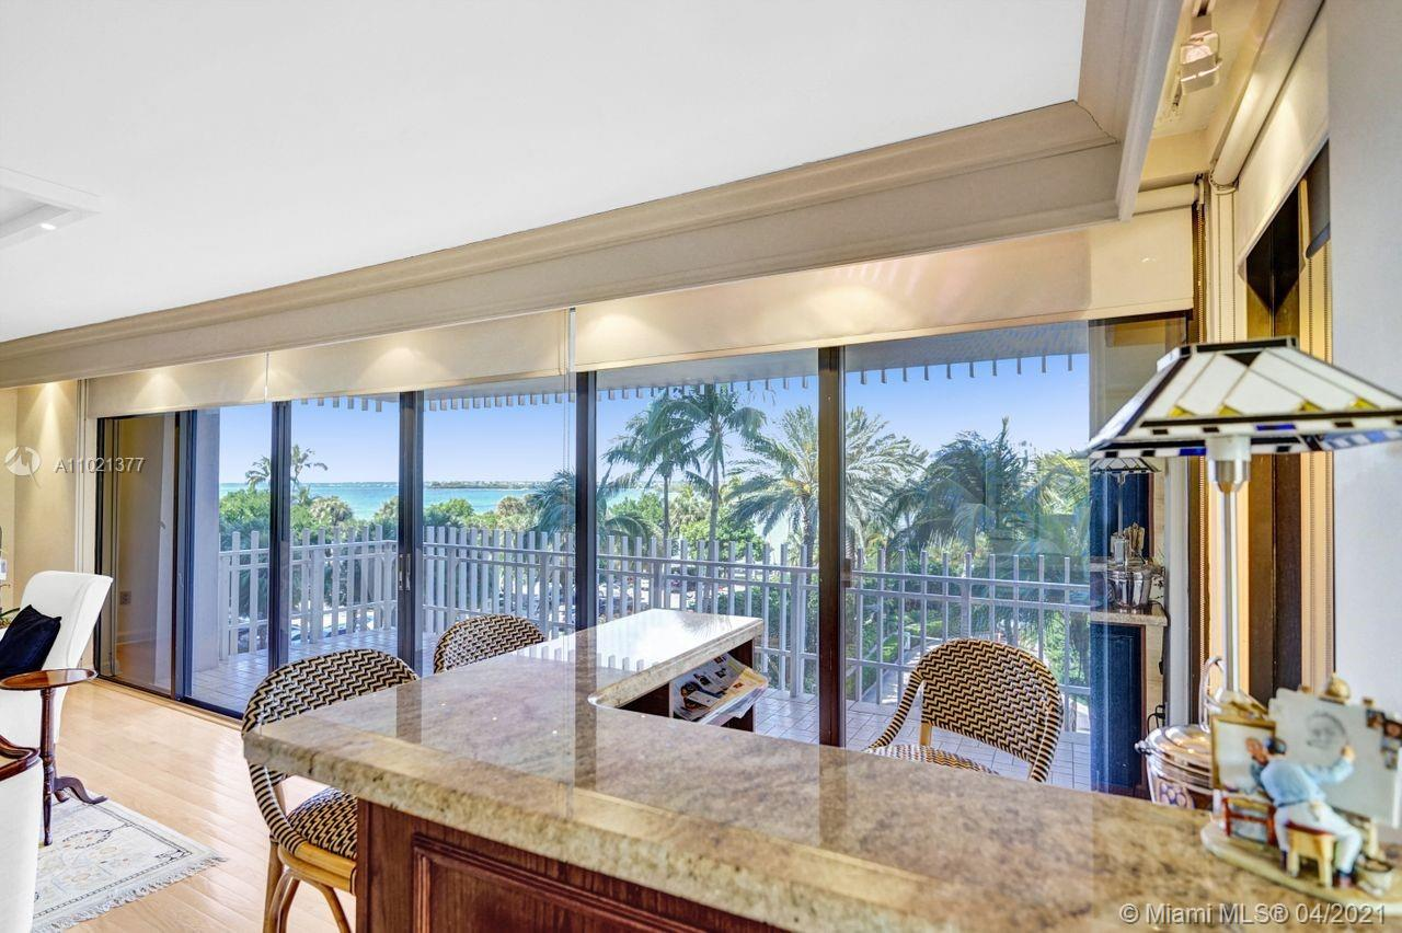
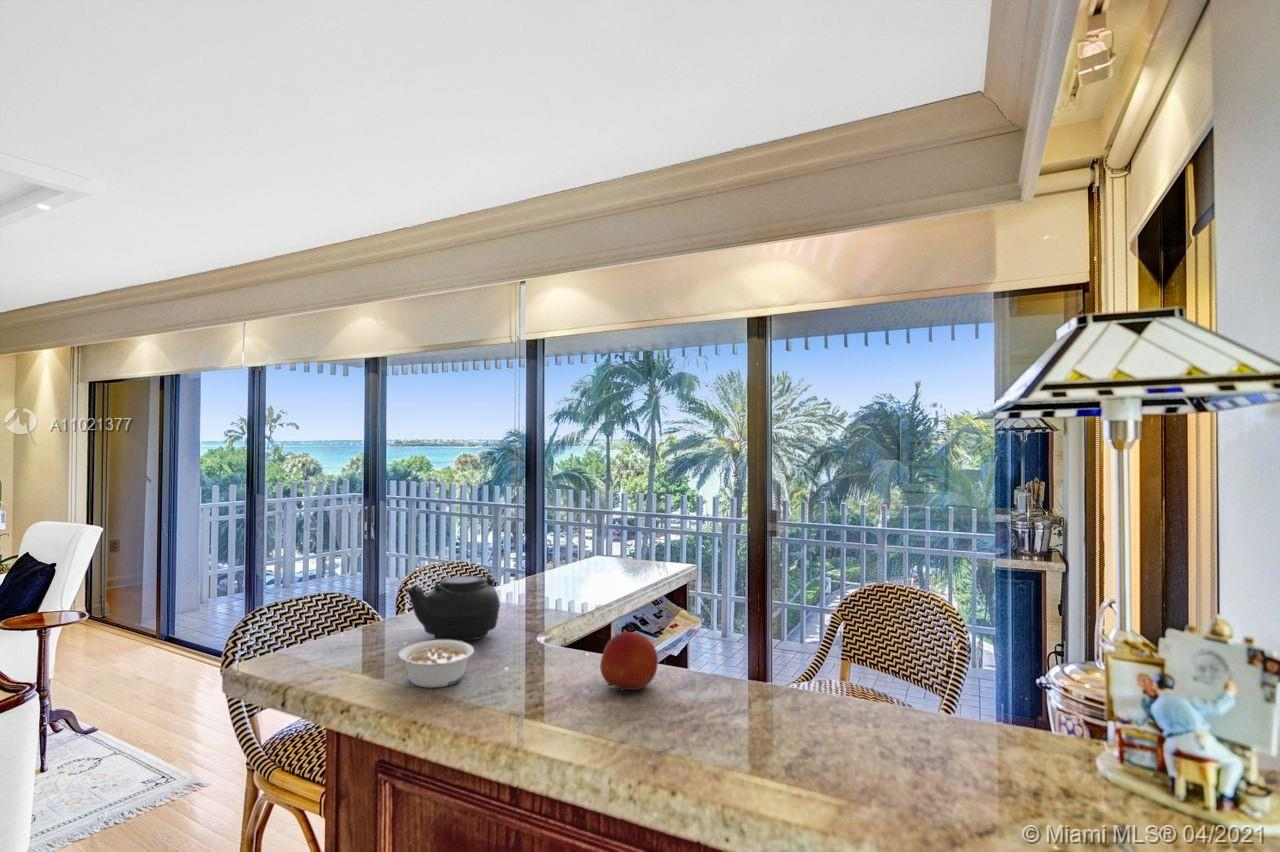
+ legume (438, 662)
+ fruit (629, 659)
+ teapot (453, 609)
